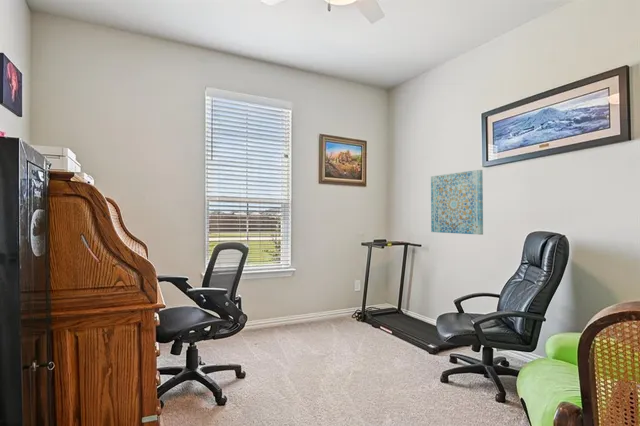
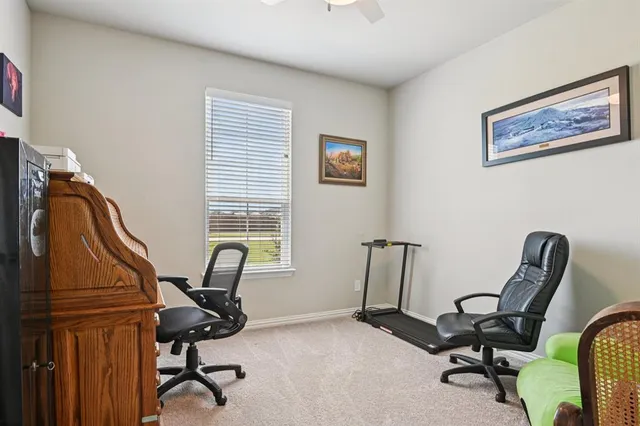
- wall art (455, 203)
